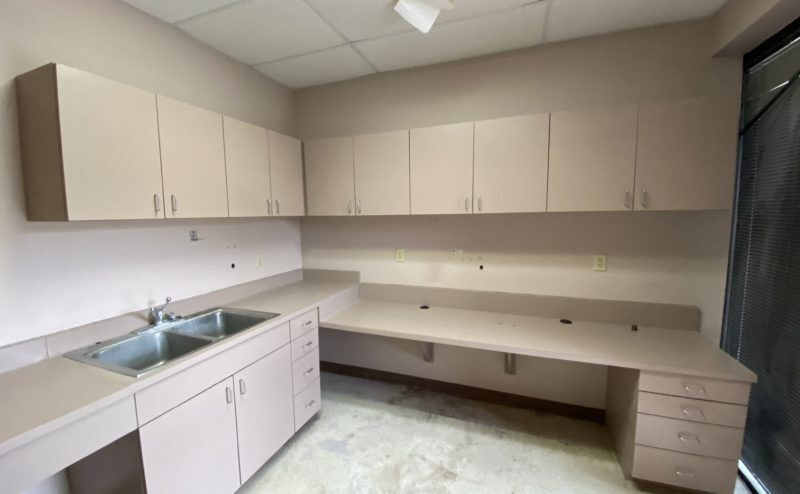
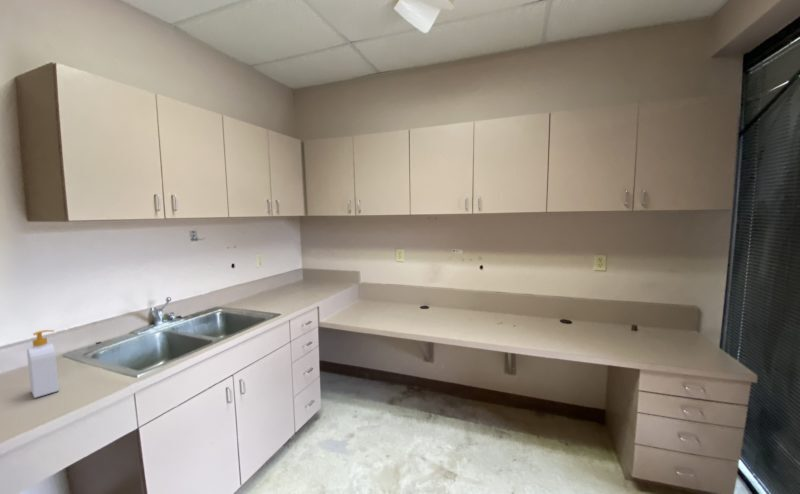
+ soap bottle (43, 361)
